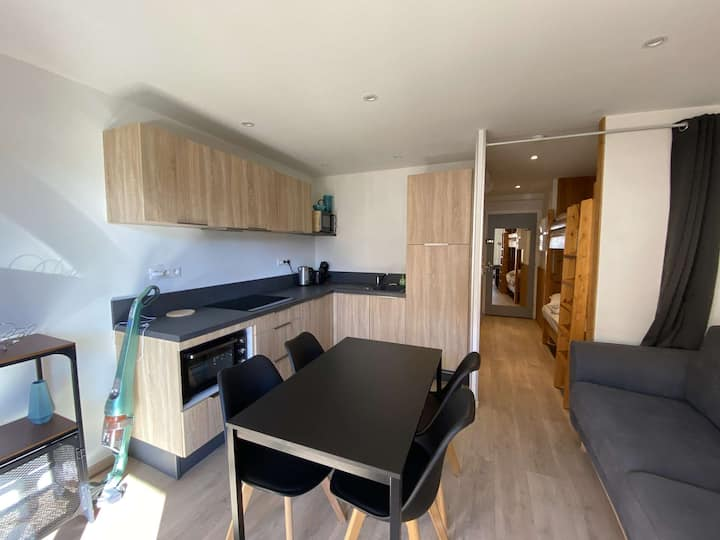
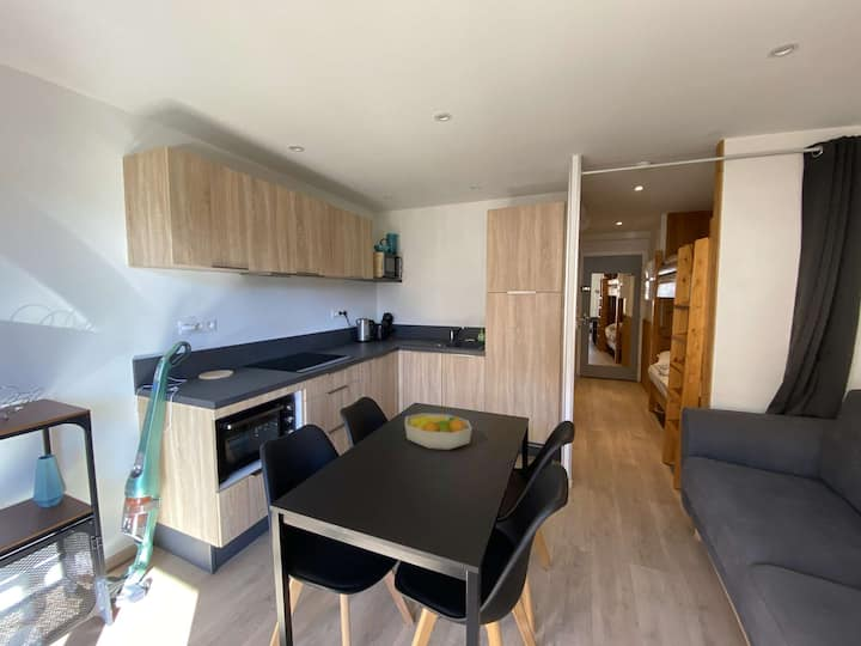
+ fruit bowl (436, 427)
